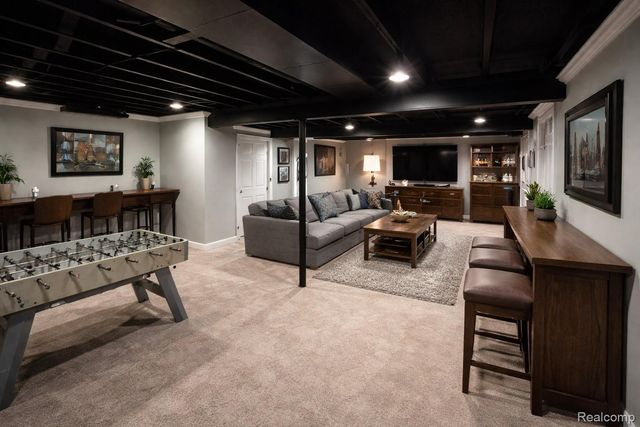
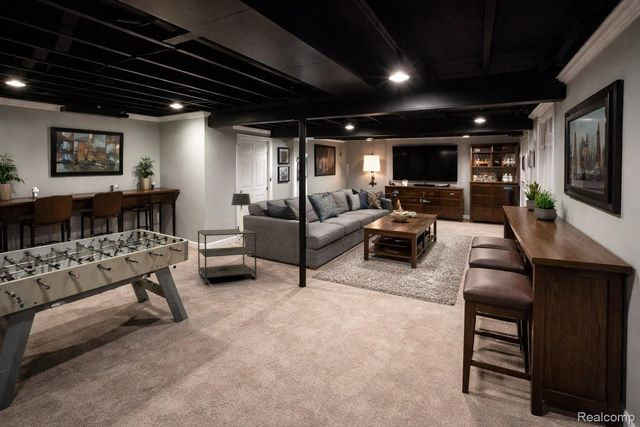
+ side table (226, 254)
+ table lamp (241, 212)
